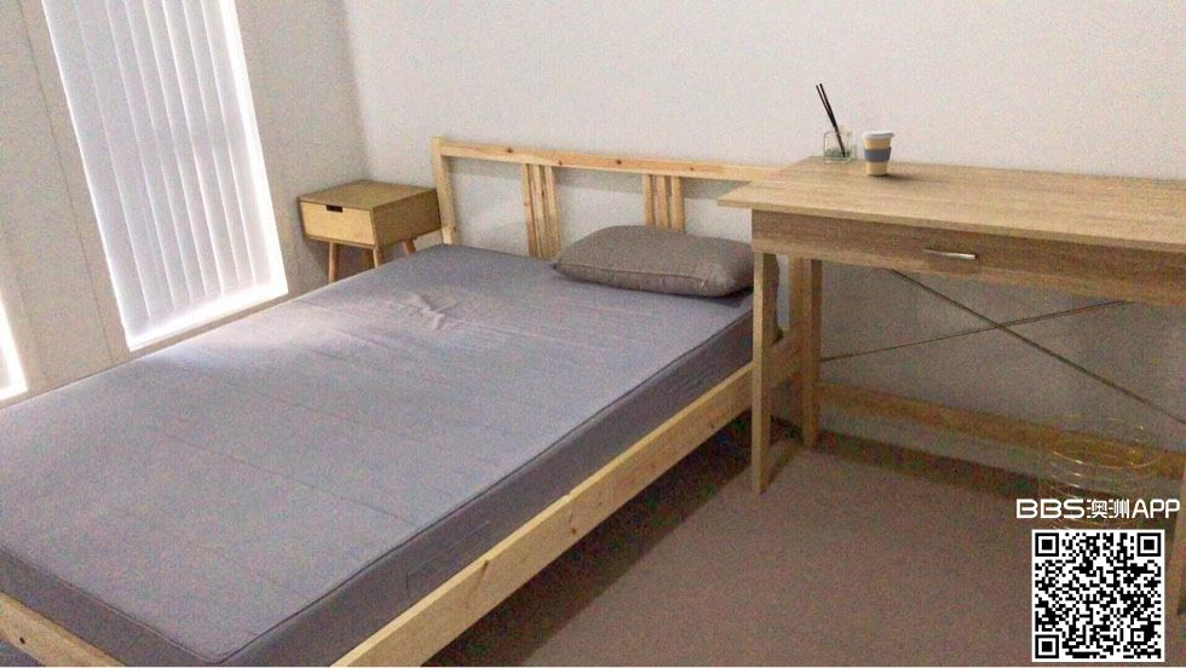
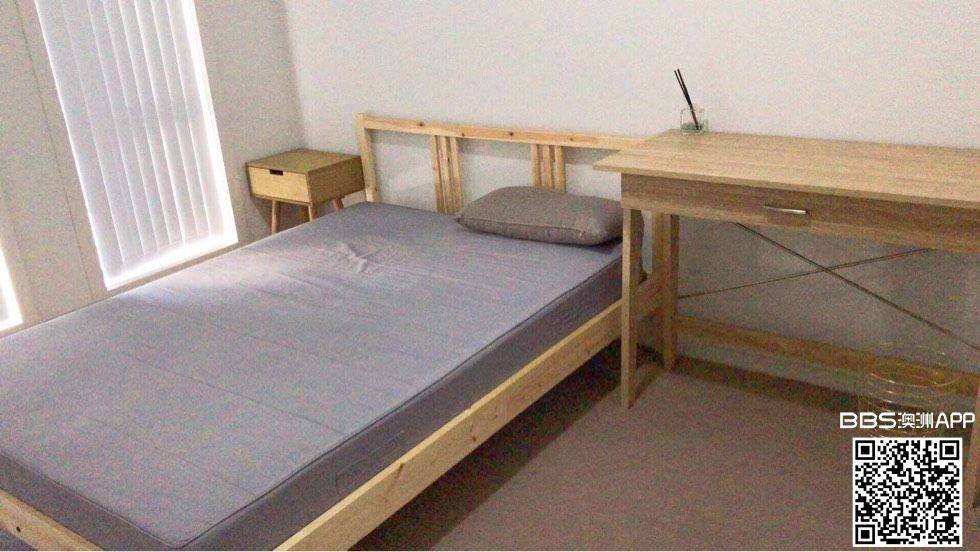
- coffee cup (877, 151)
